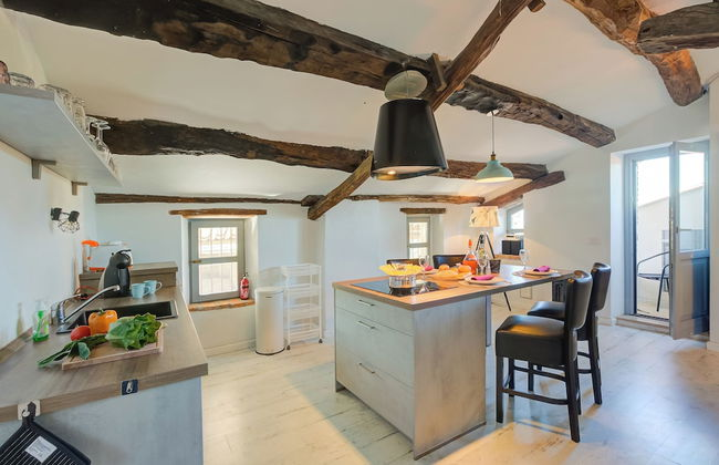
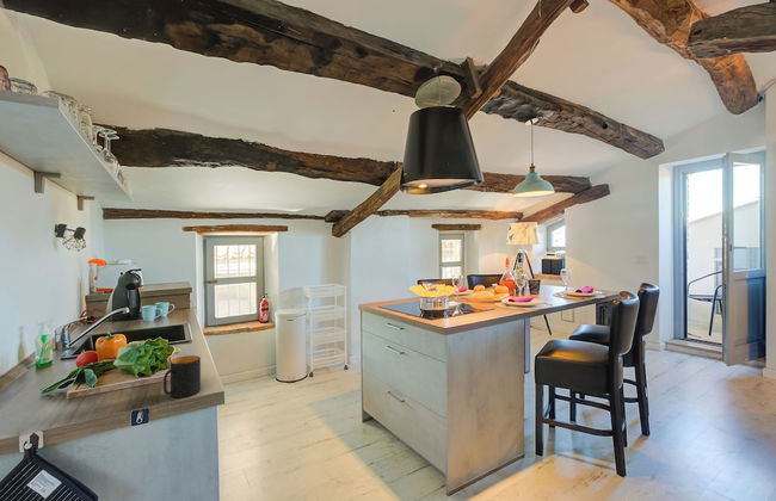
+ mug (180, 377)
